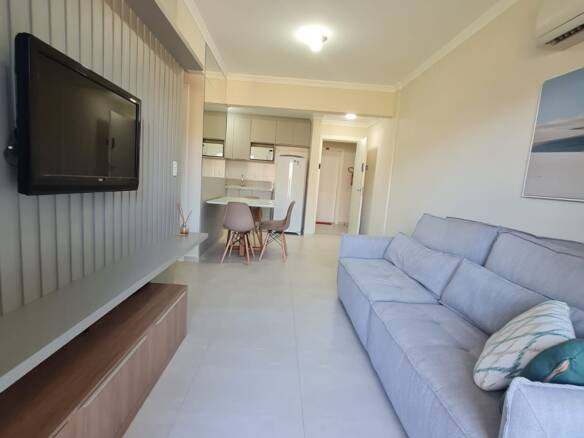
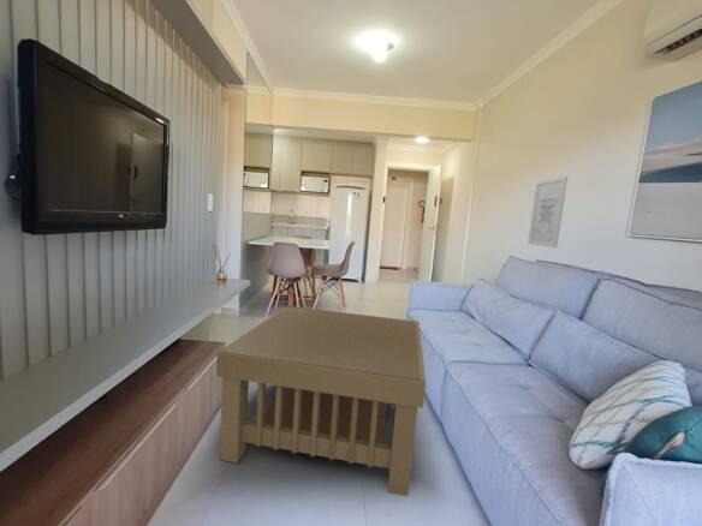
+ wall art (546, 213)
+ coffee table (334, 378)
